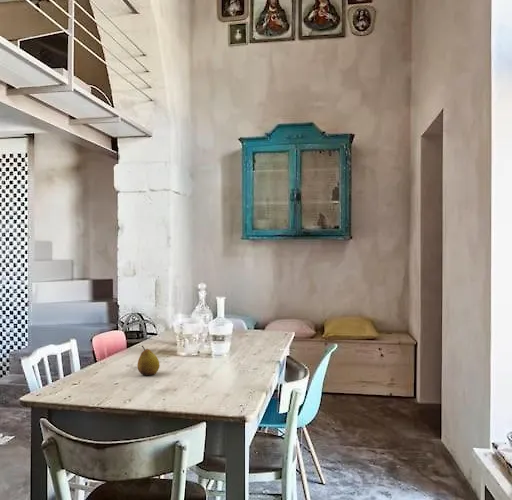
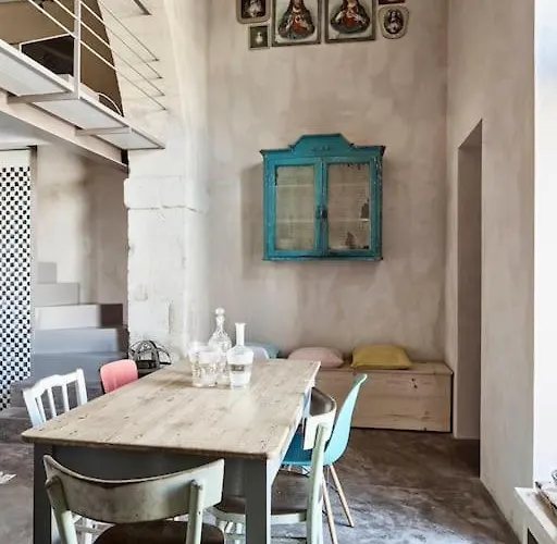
- fruit (148, 359)
